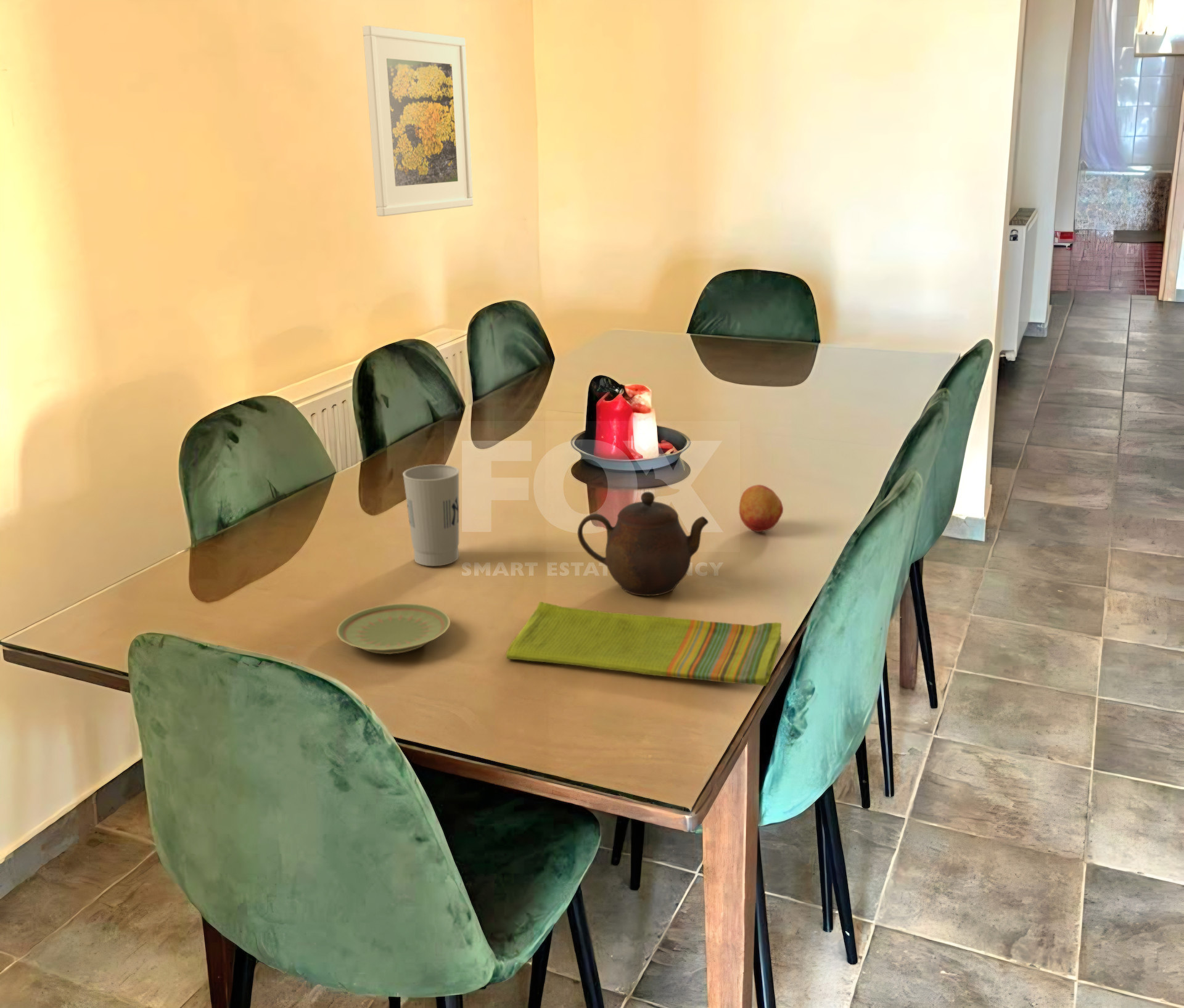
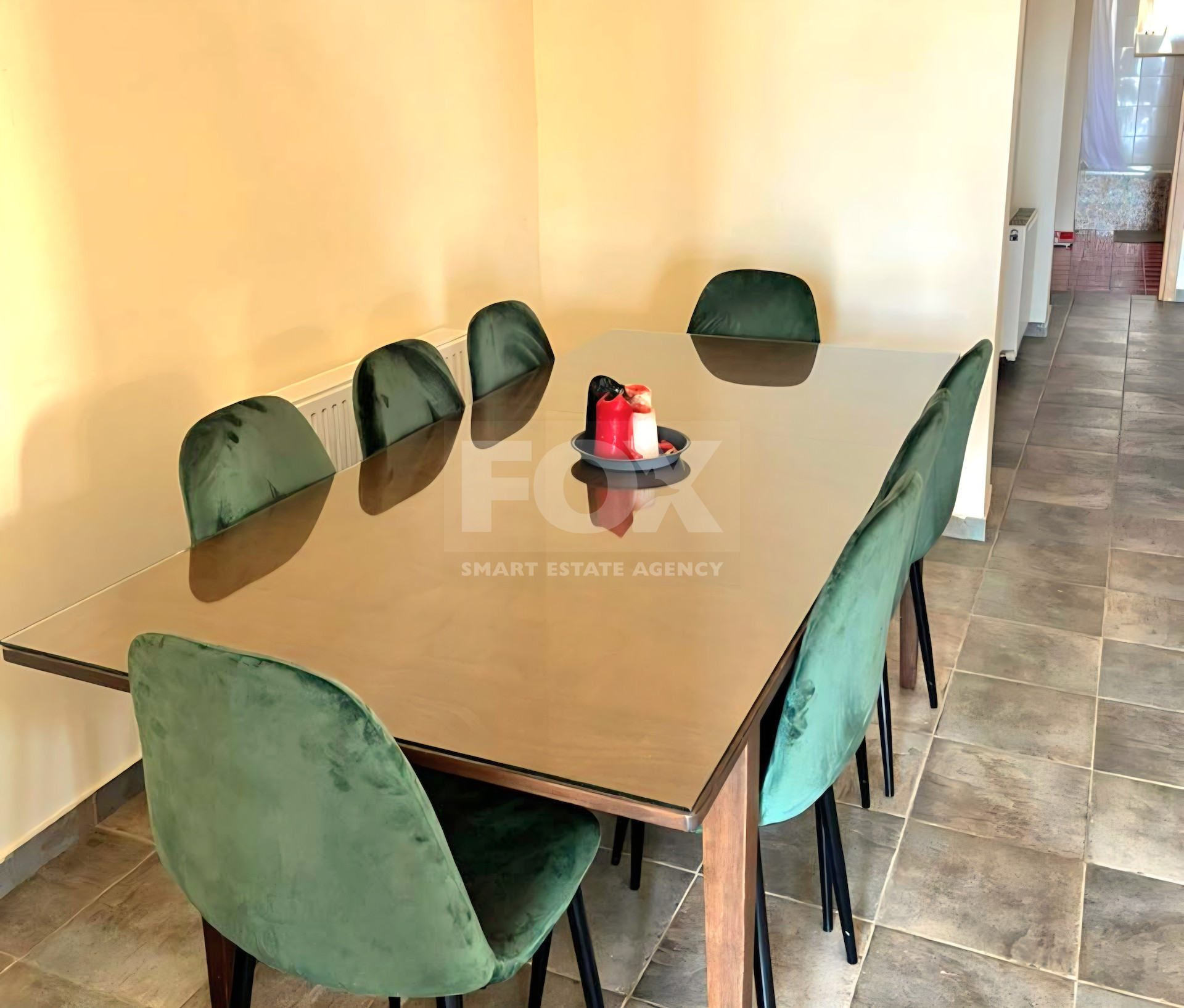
- dish towel (646, 641)
- plate (394, 631)
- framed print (422, 123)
- fruit (760, 508)
- cup (434, 515)
- teapot (643, 539)
